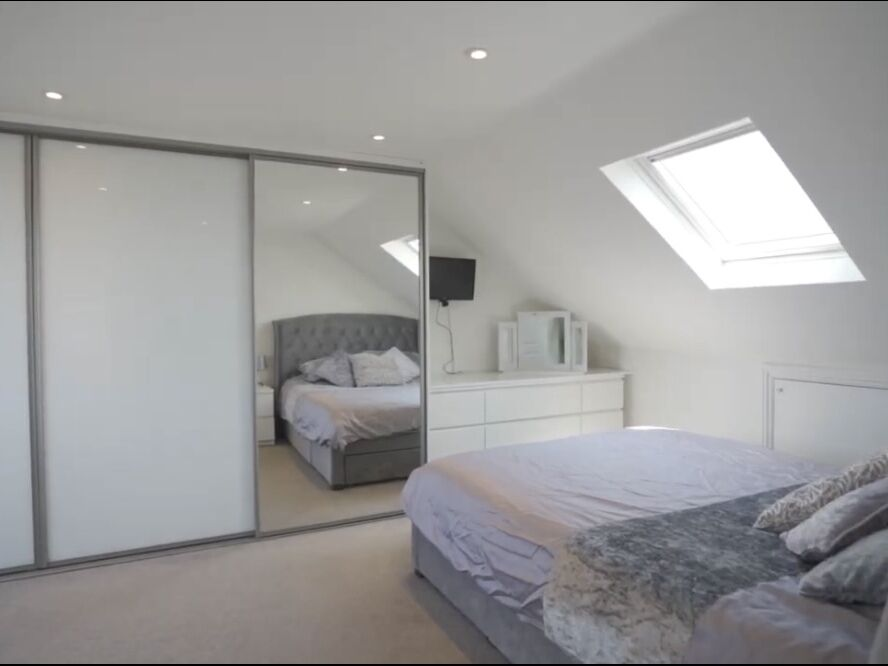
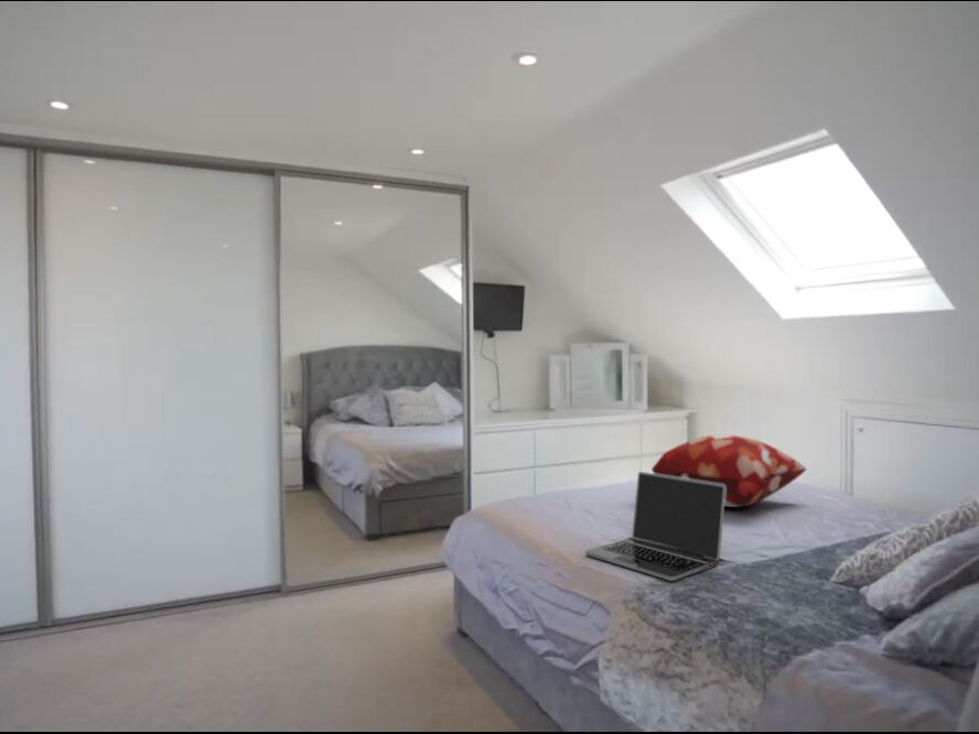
+ laptop (654, 520)
+ decorative pillow (729, 468)
